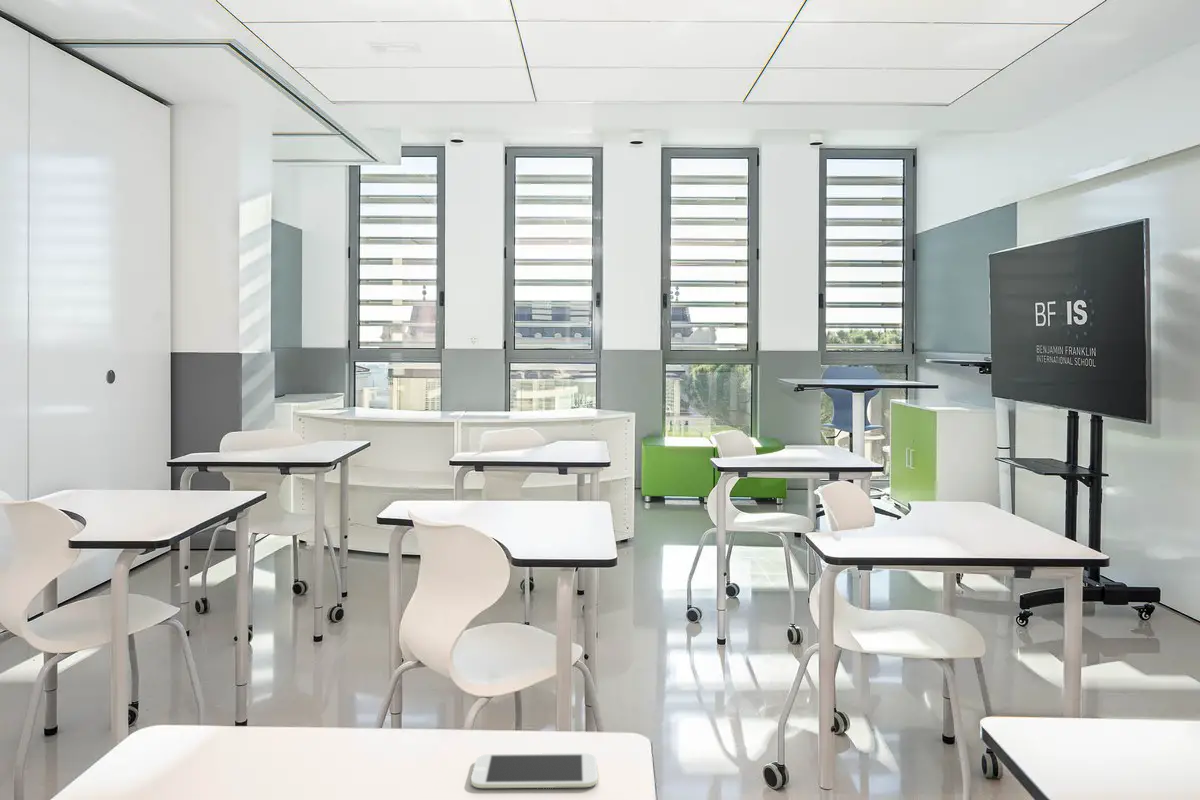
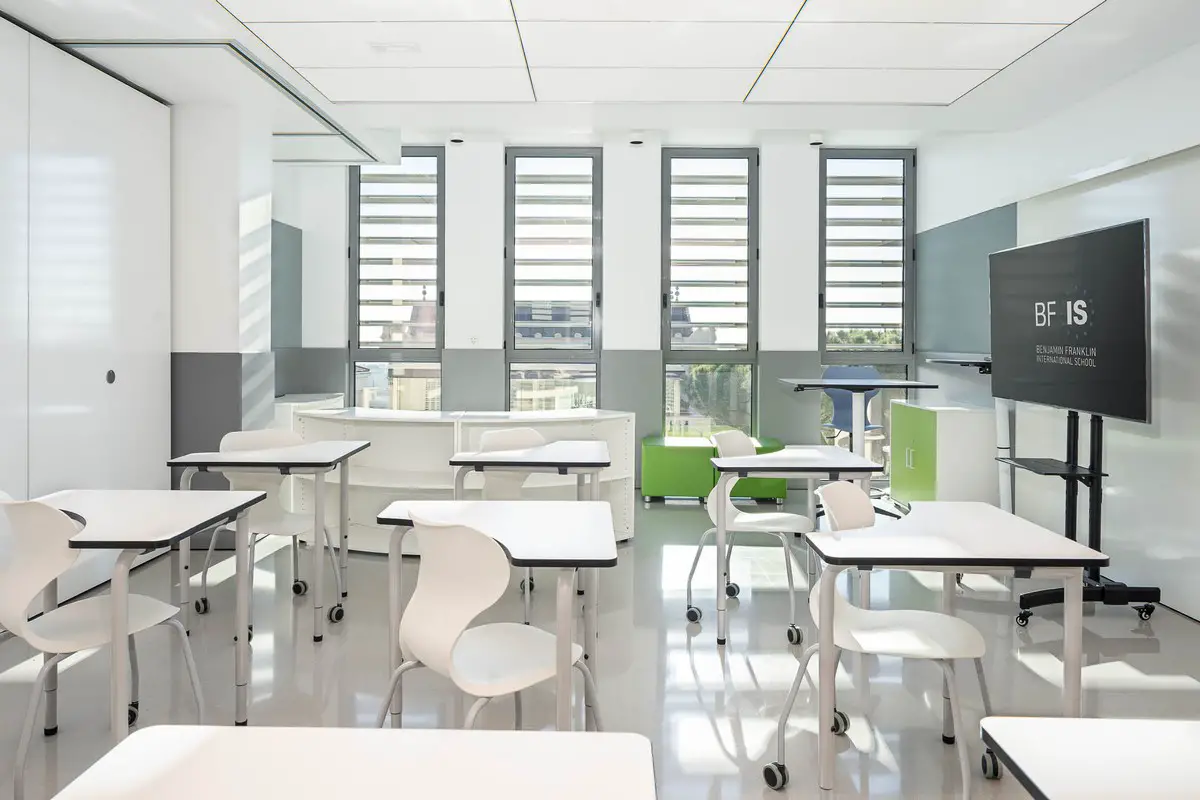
- smartphone (535, 769)
